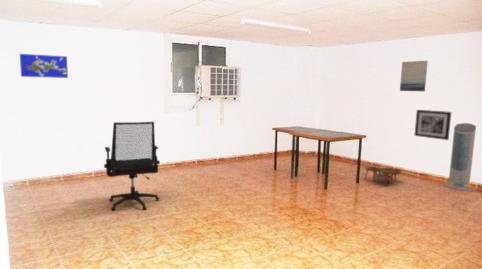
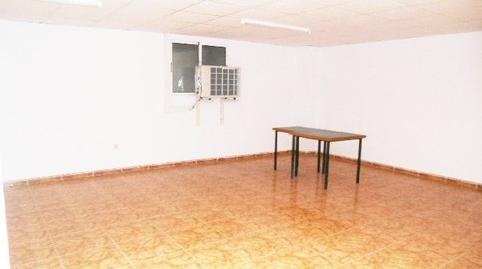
- office chair (132, 162)
- air purifier (461, 156)
- wall art (432, 124)
- wall art (413, 76)
- nesting tables (381, 175)
- world map (44, 66)
